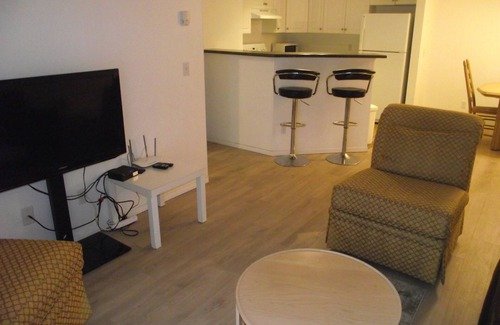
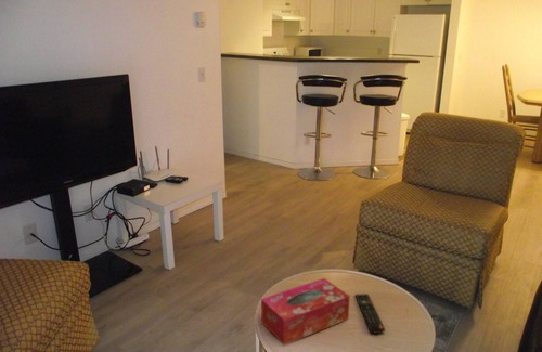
+ tissue box (305, 309)
+ remote control (369, 312)
